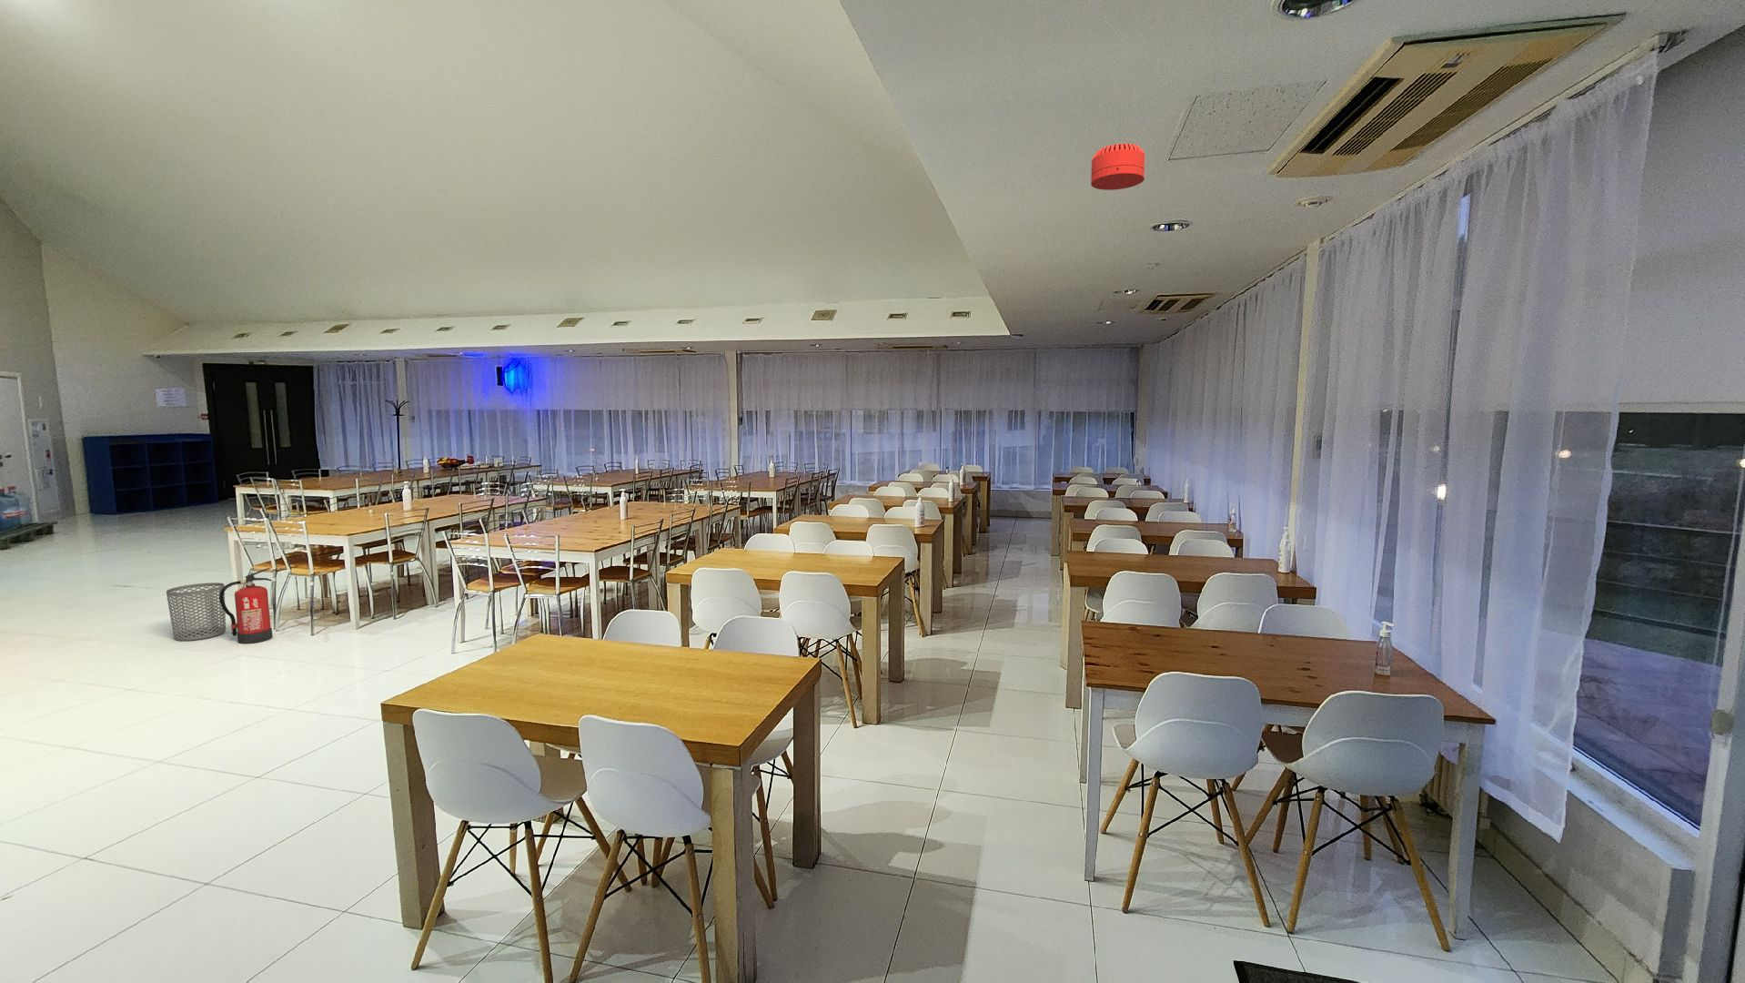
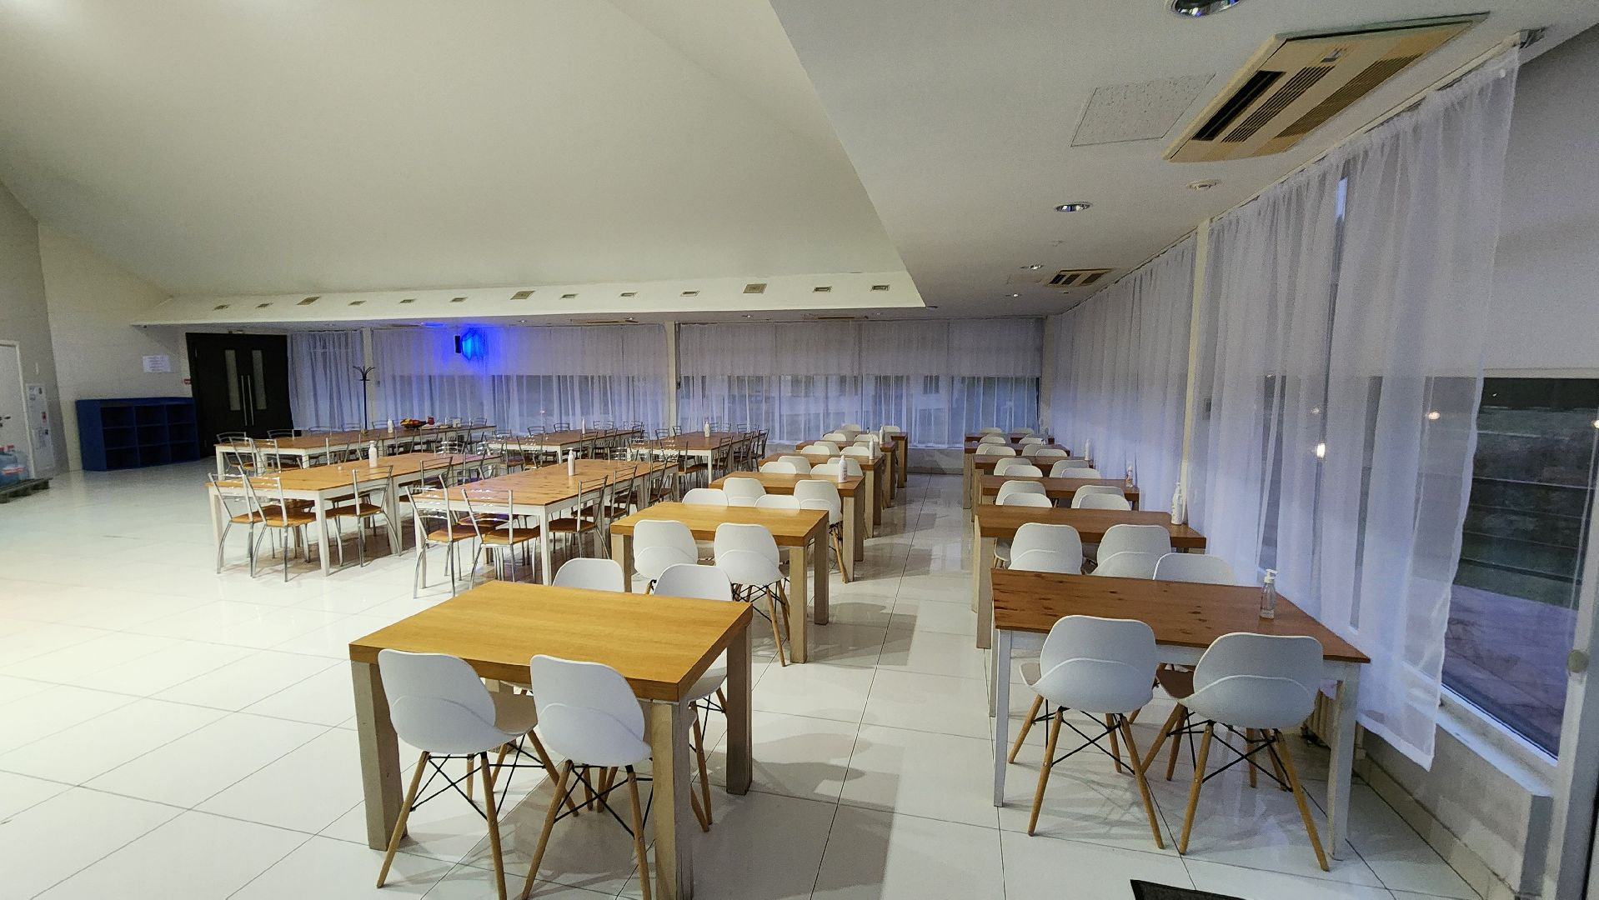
- smoke detector (1117, 165)
- fire extinguisher (247, 605)
- waste bin (198, 610)
